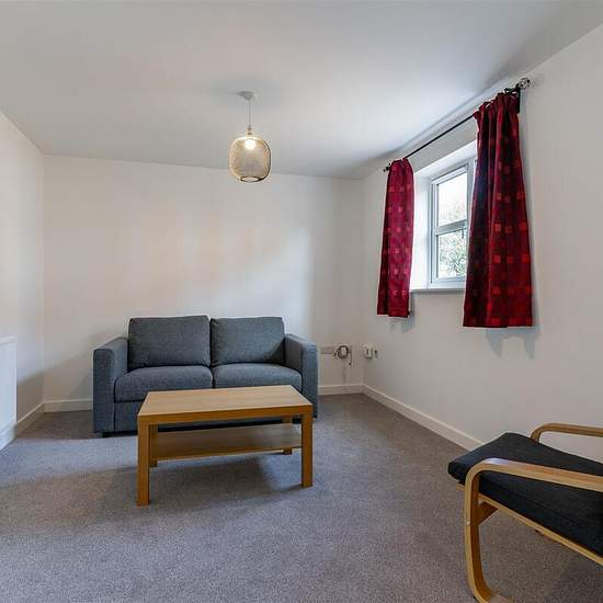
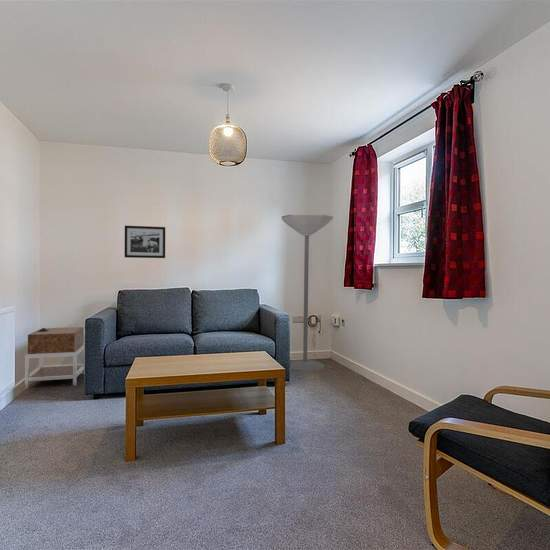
+ floor lamp (306, 291)
+ nightstand (57, 354)
+ picture frame (145, 242)
